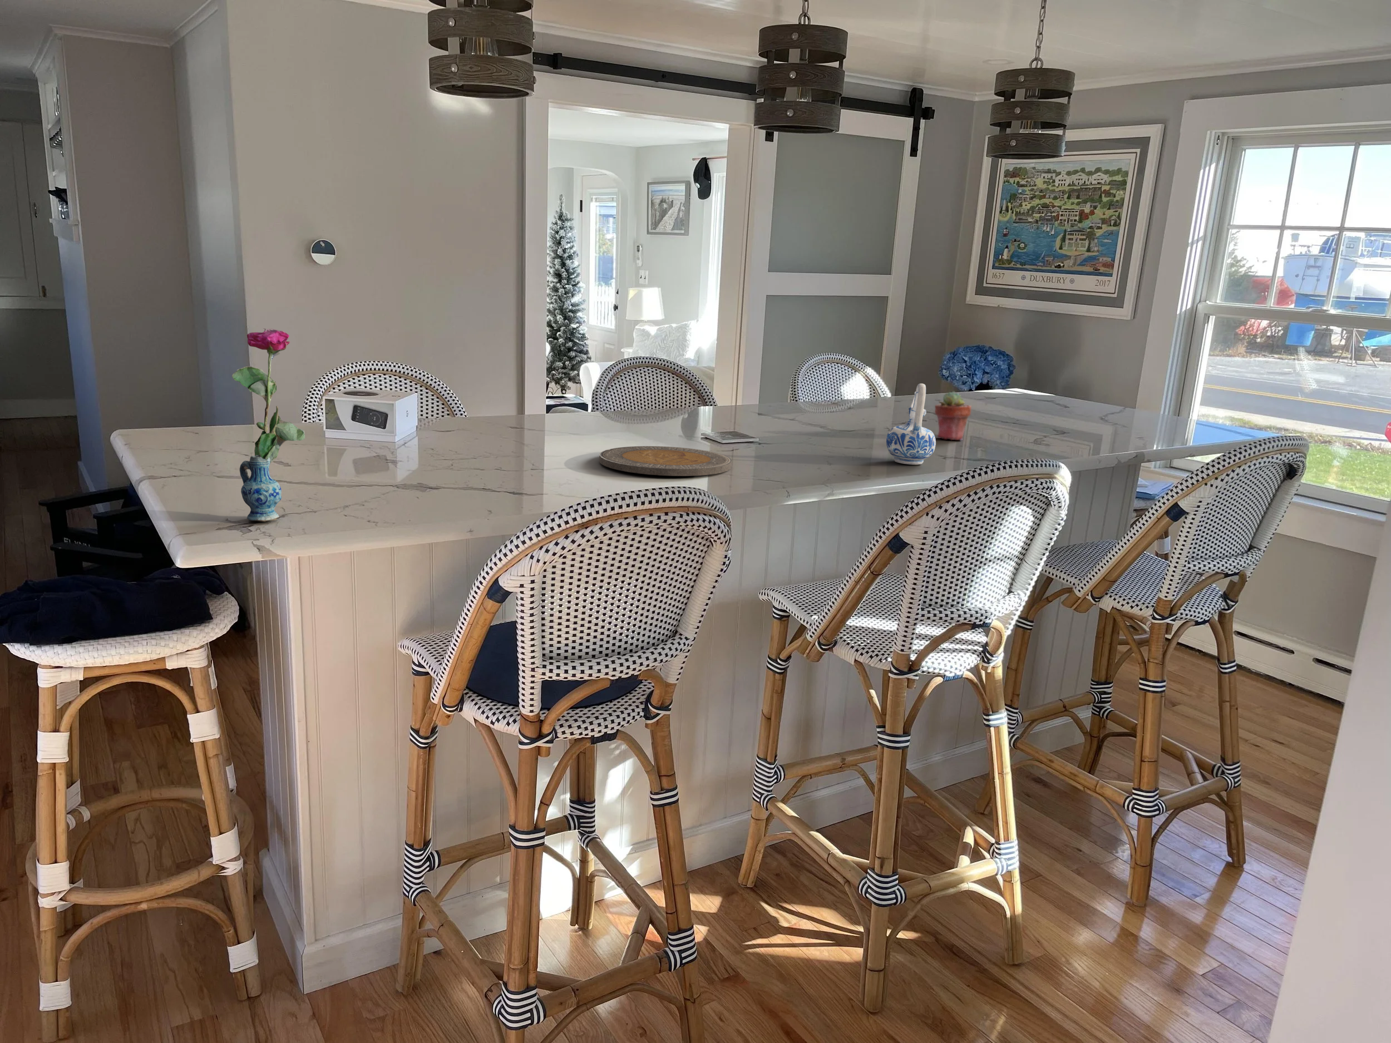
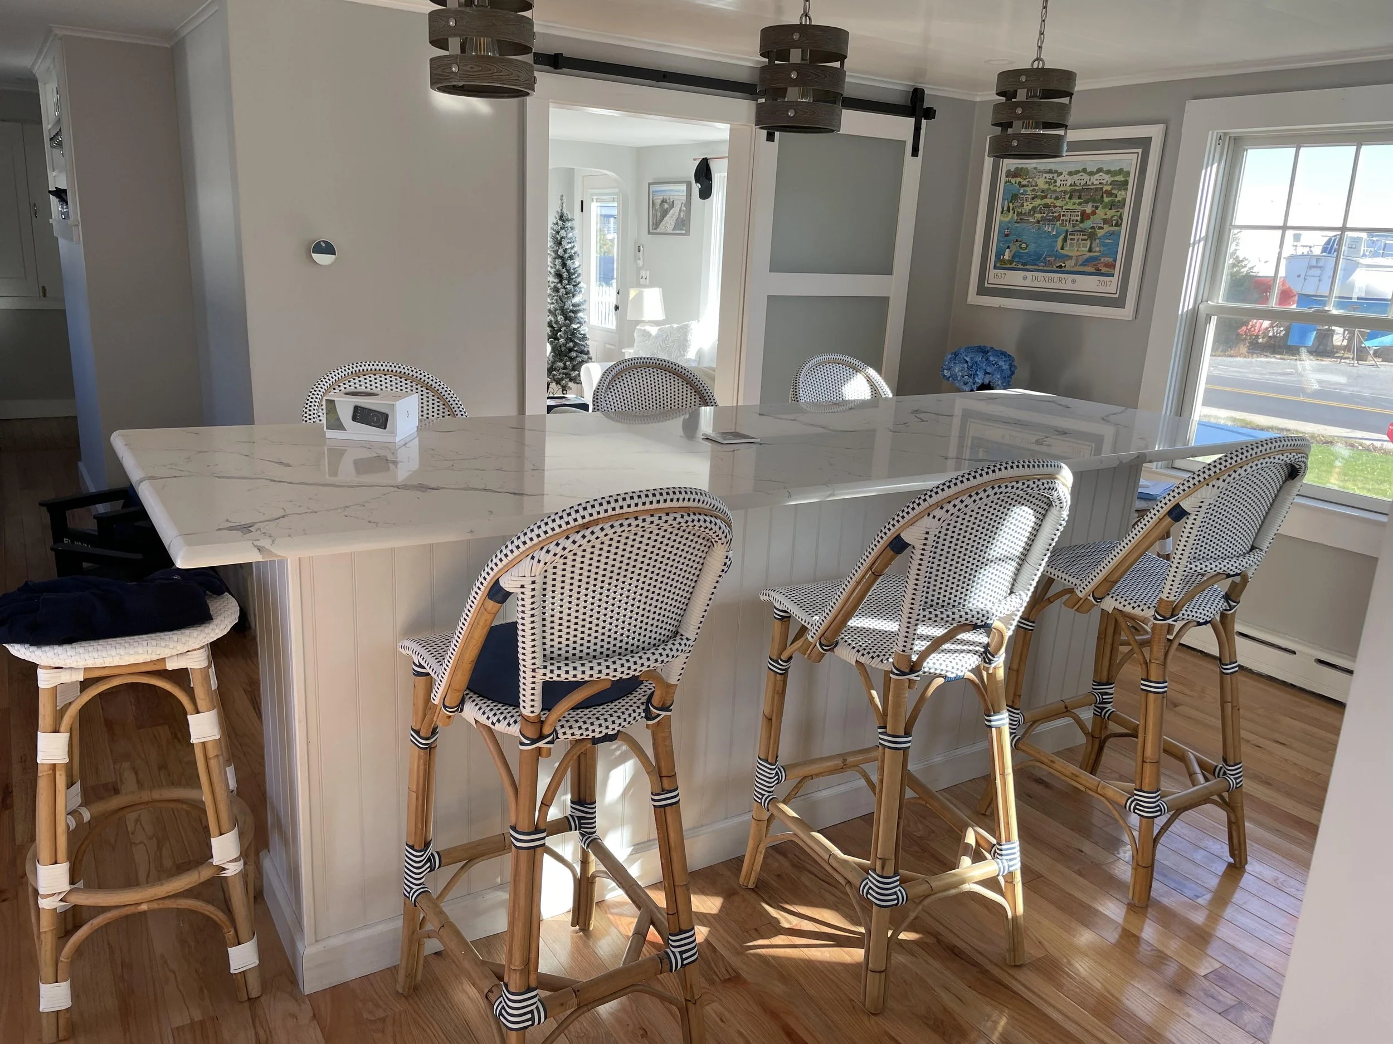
- plate (666, 460)
- ceramic pitcher (912, 422)
- potted succulent (952, 414)
- vase (271, 423)
